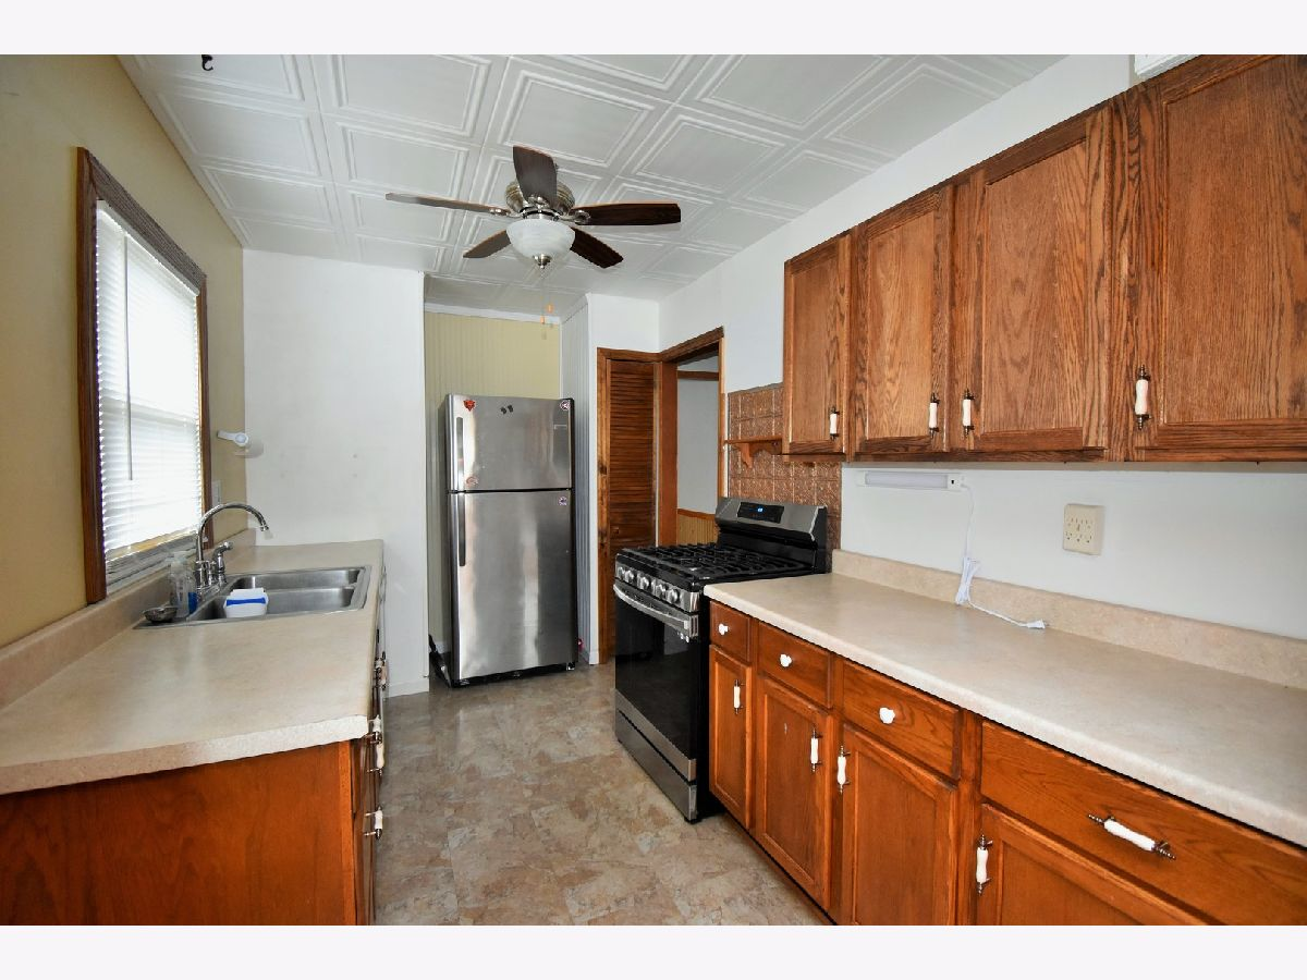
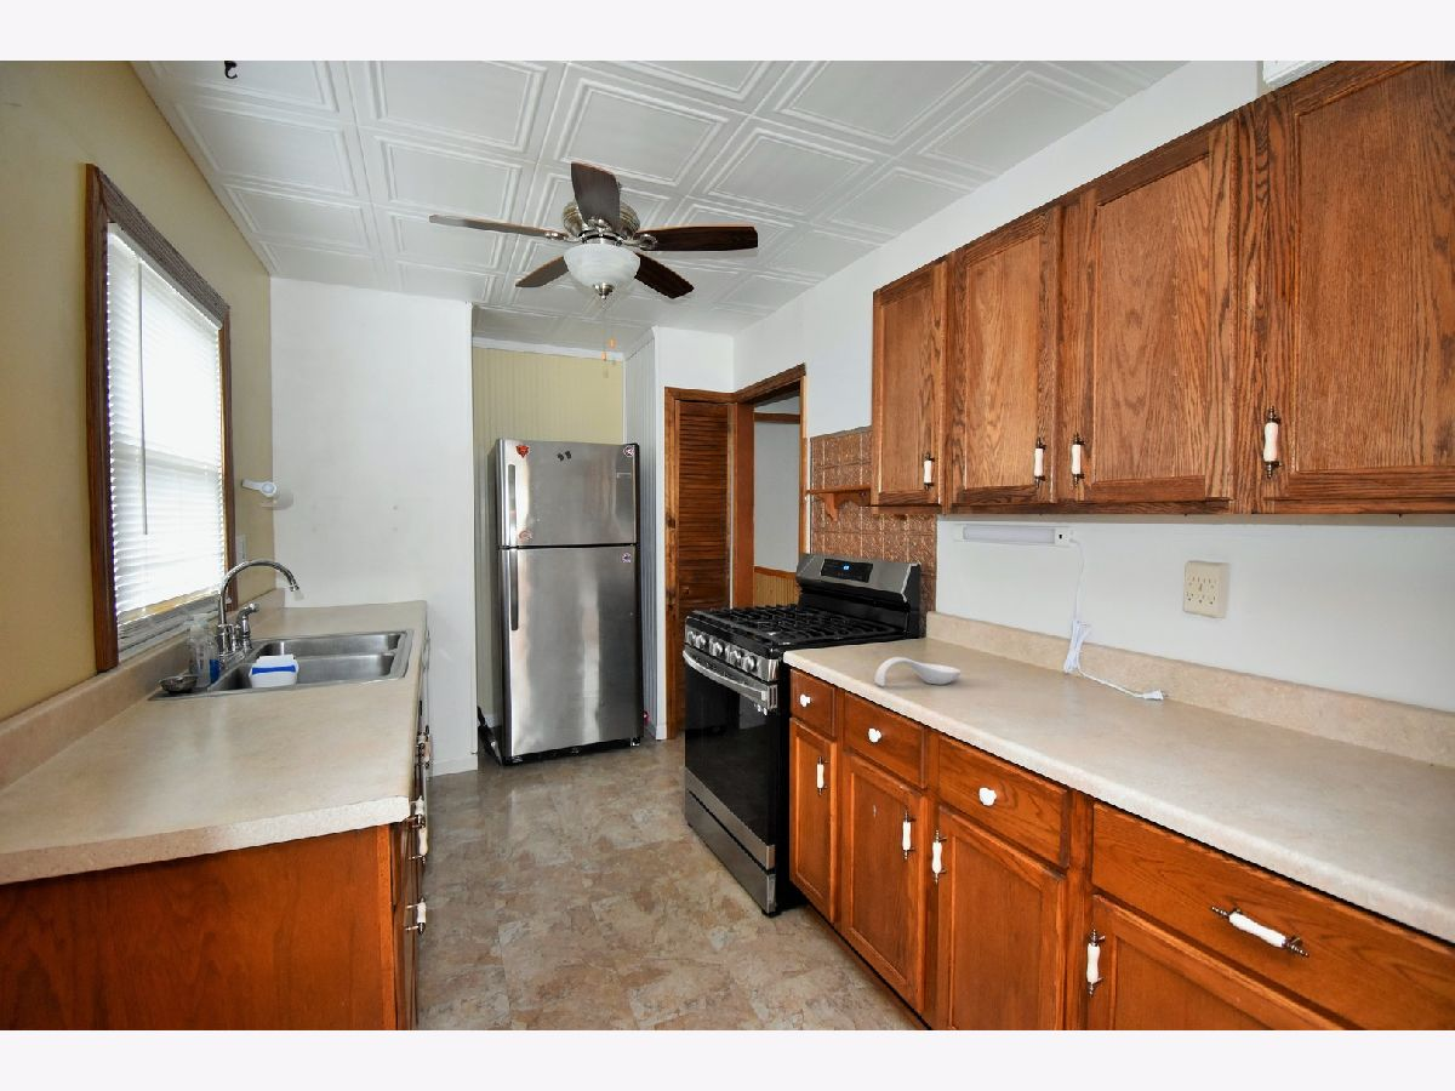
+ spoon rest (918, 669)
